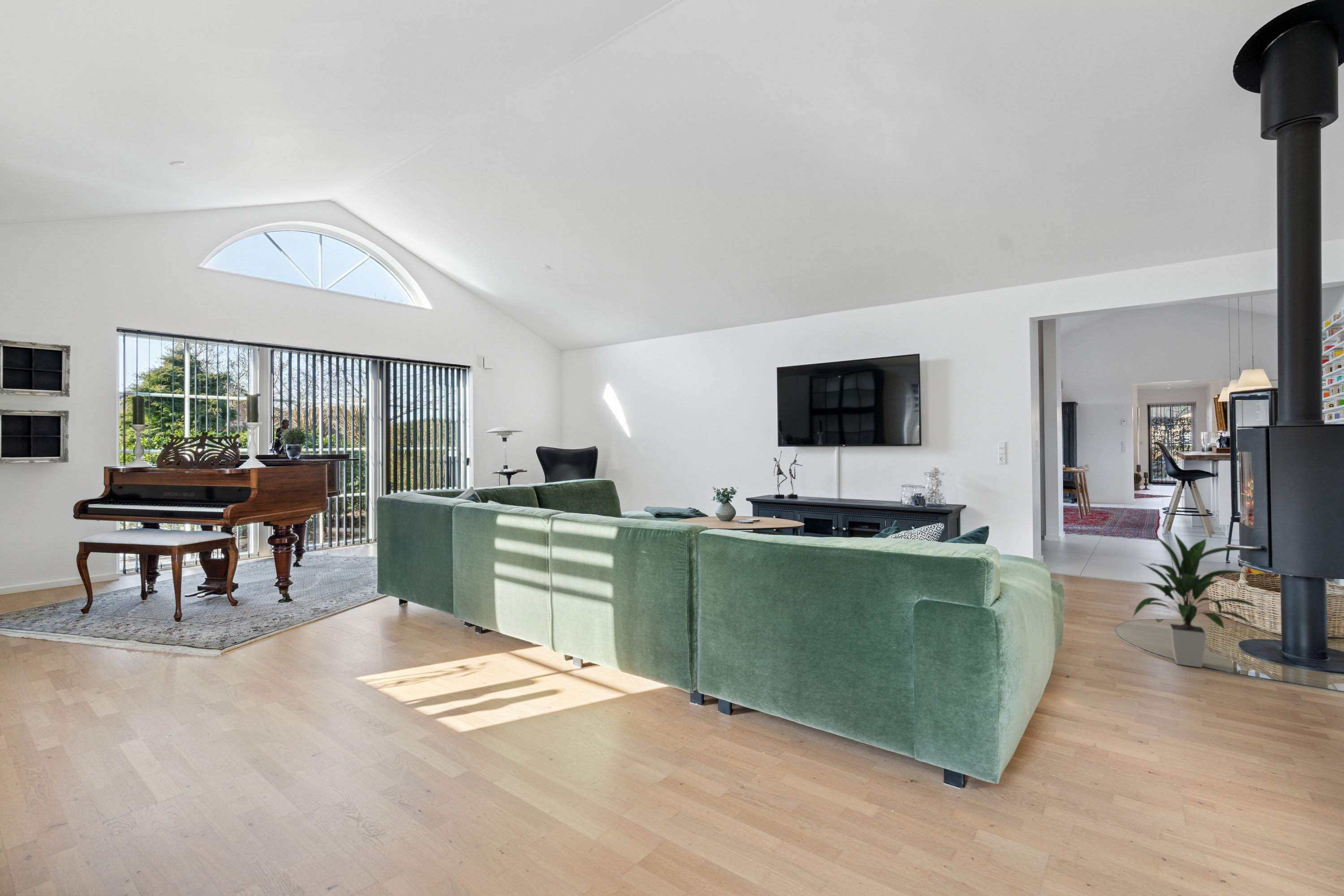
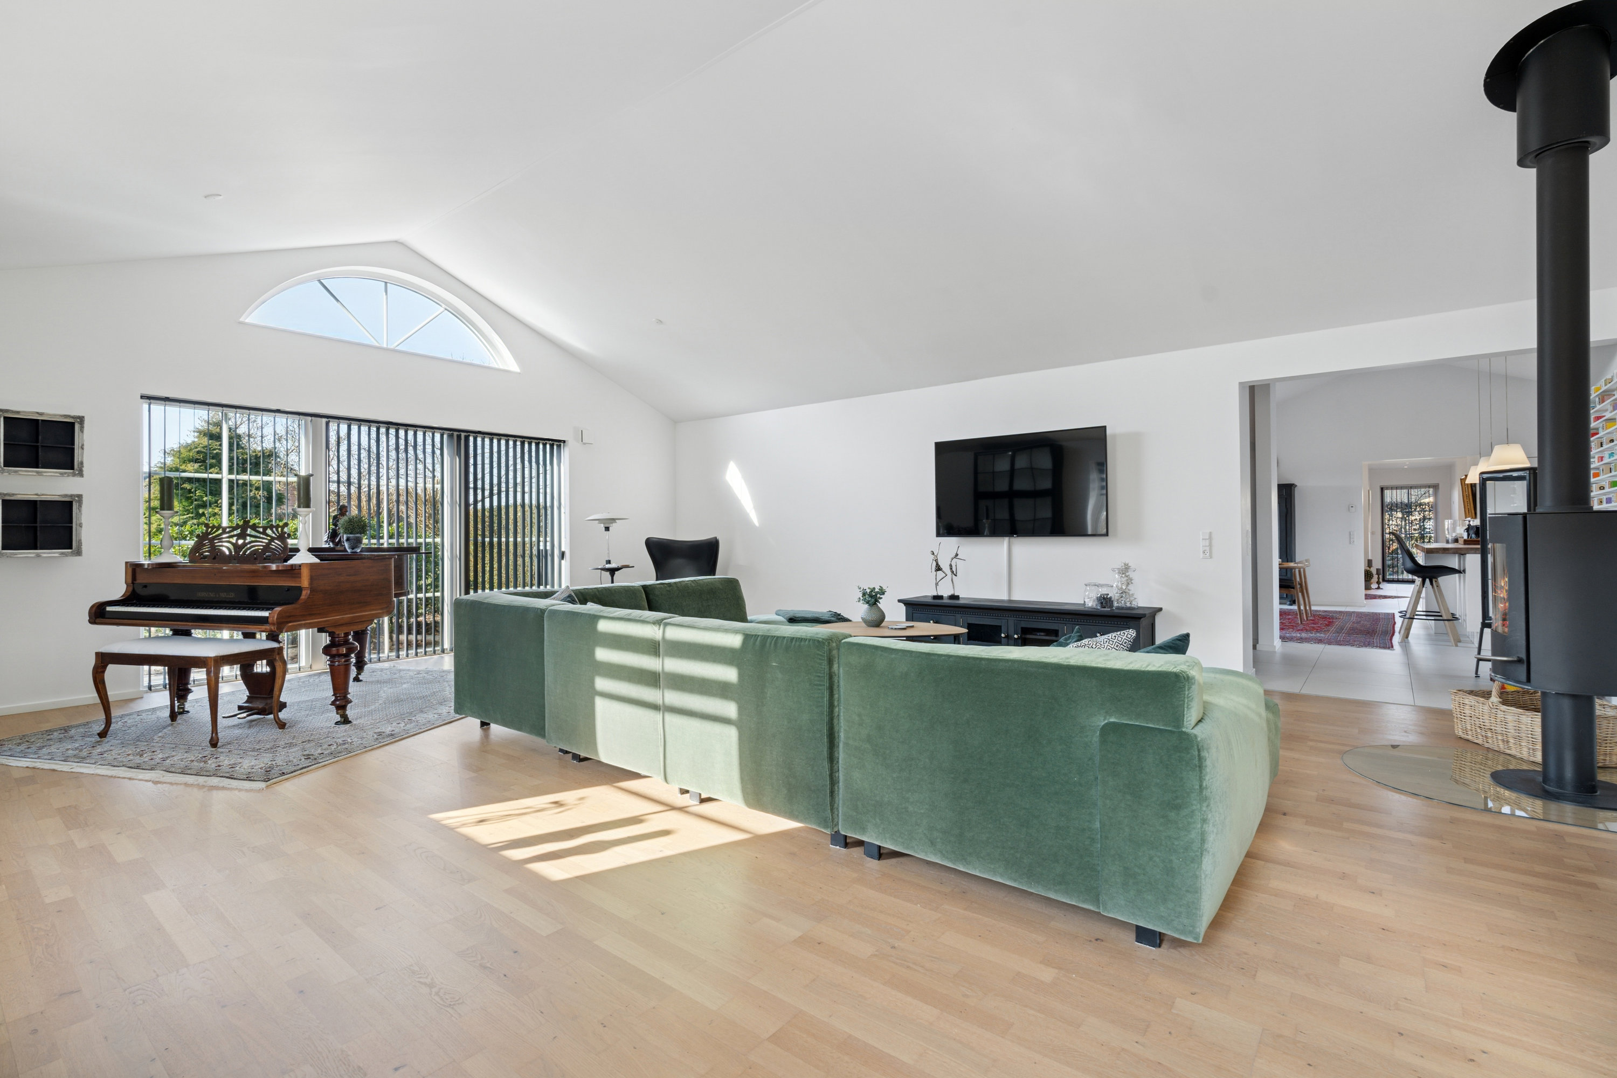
- indoor plant (1189, 597)
